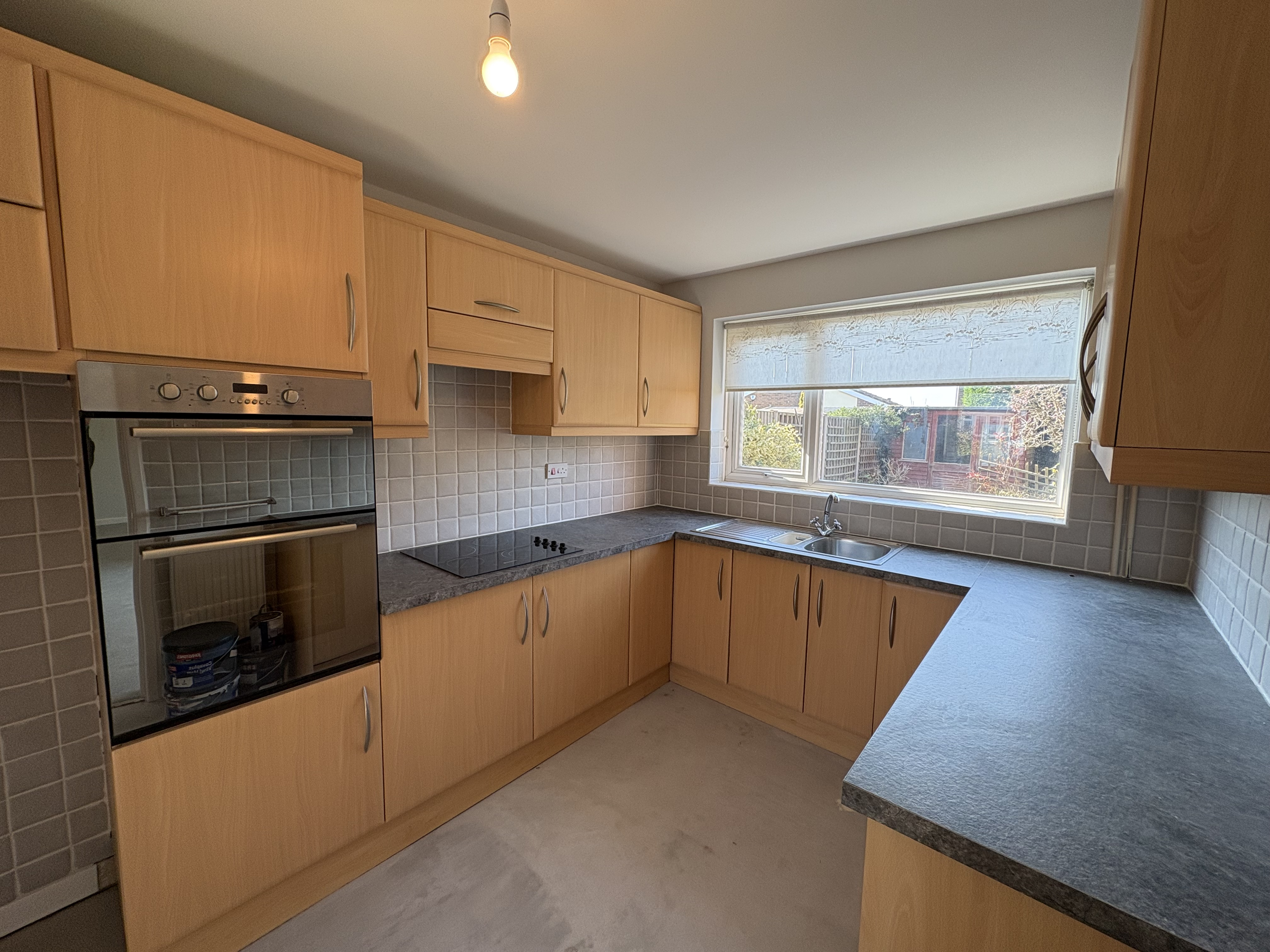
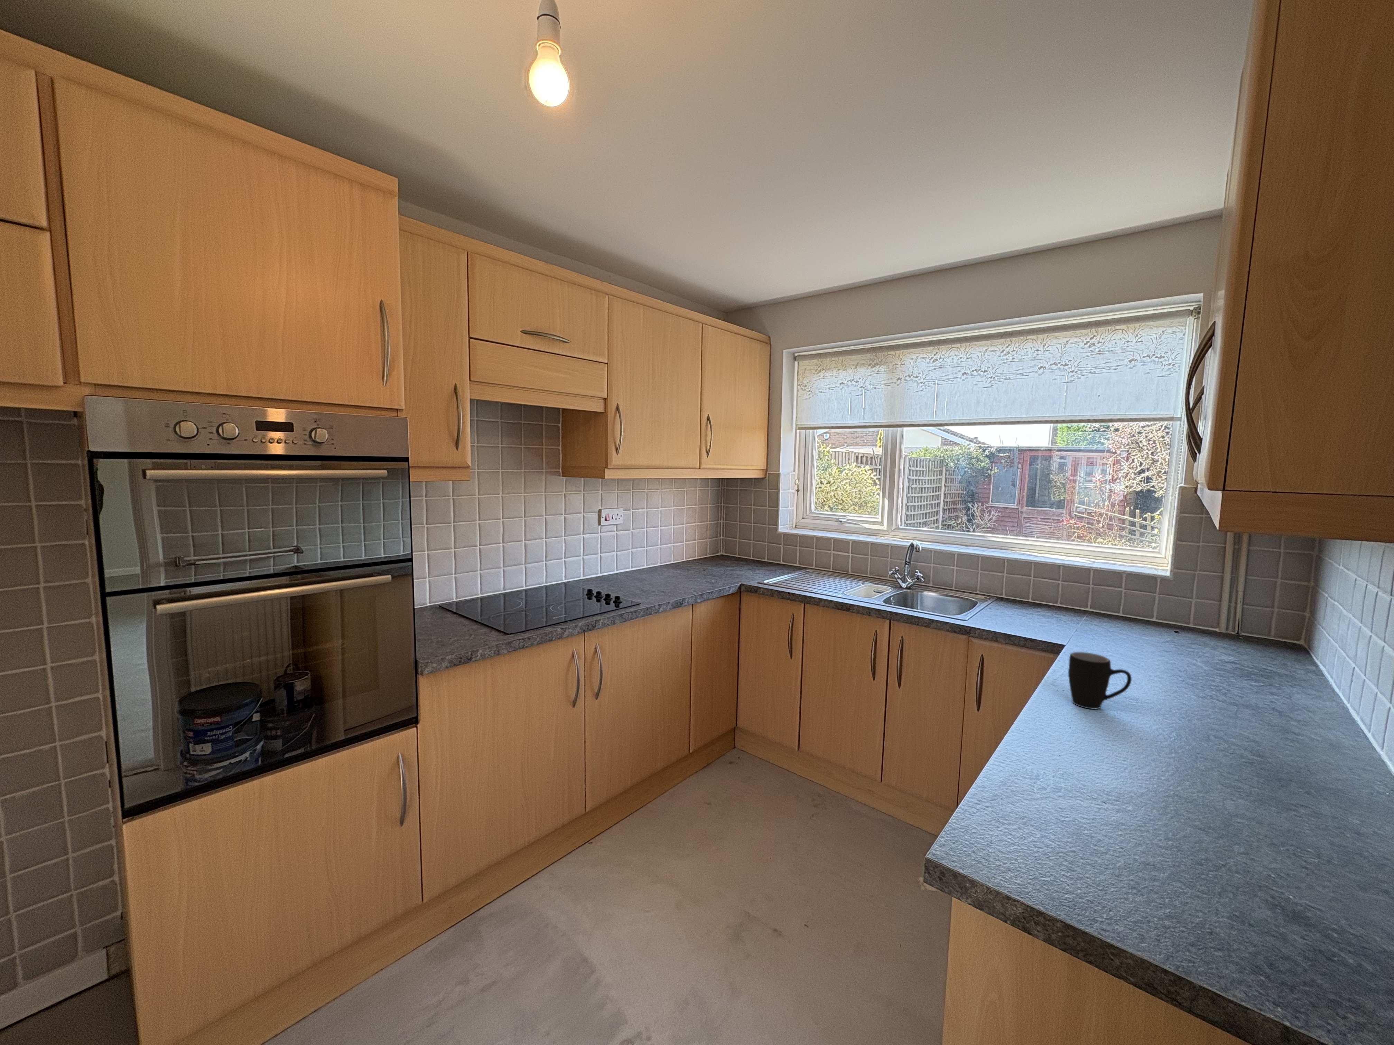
+ mug (1099, 683)
